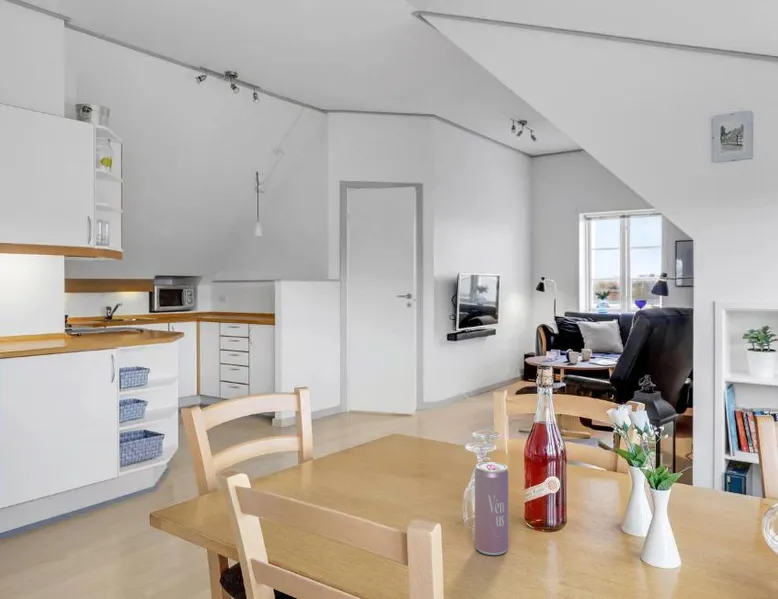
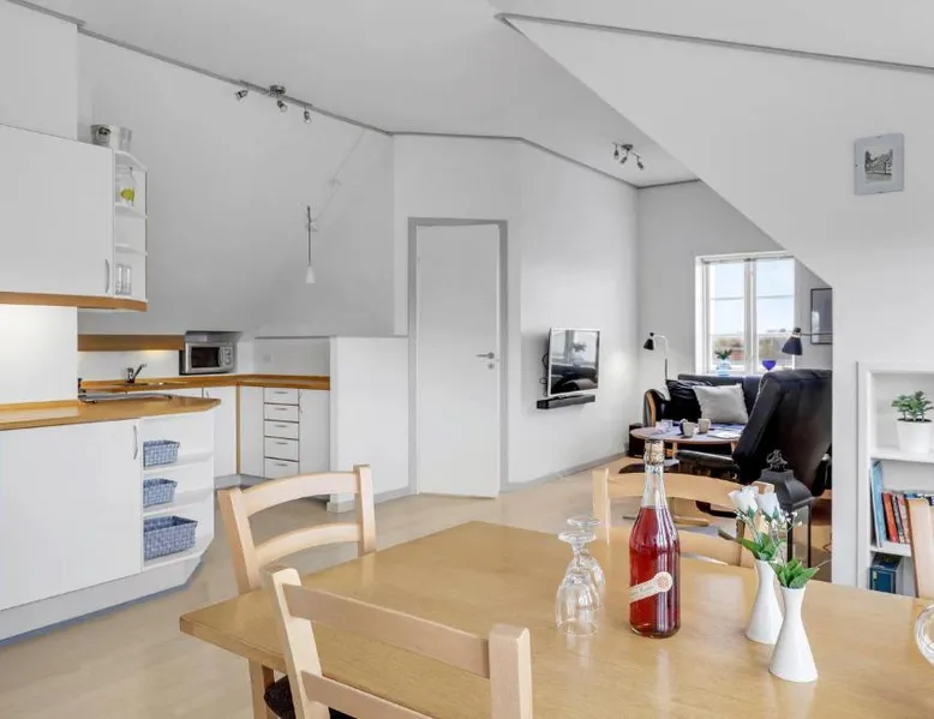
- beverage can (491, 507)
